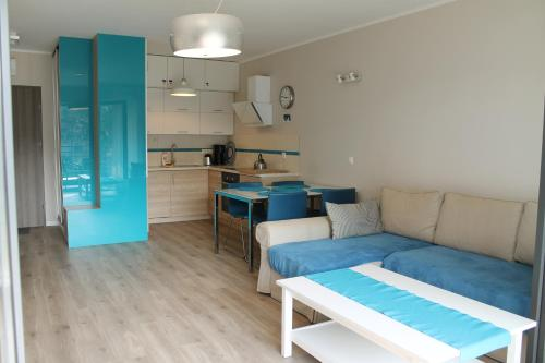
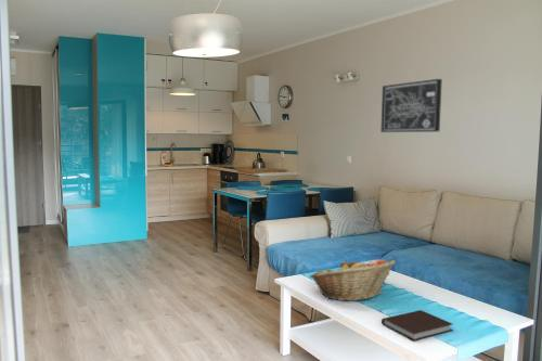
+ notebook (416, 323)
+ fruit basket (353, 275)
+ wall art (409, 107)
